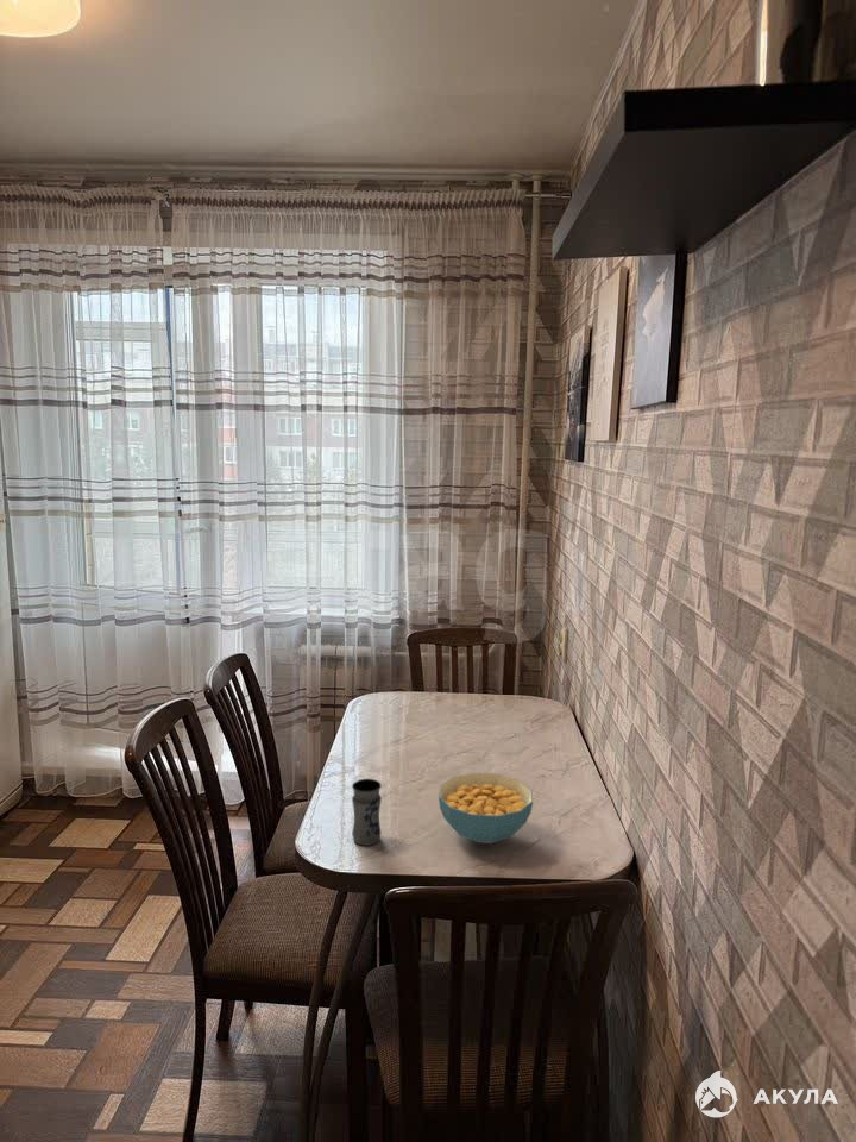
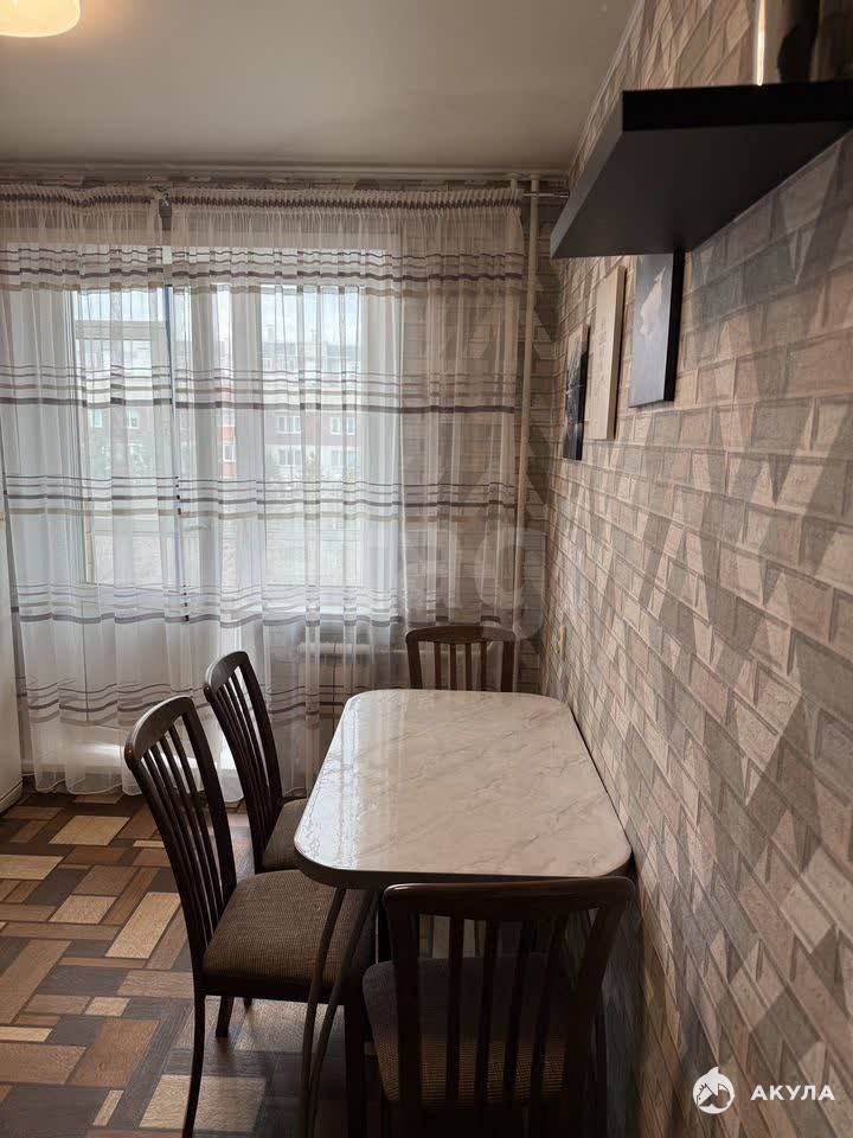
- jar (366, 811)
- cereal bowl (485, 814)
